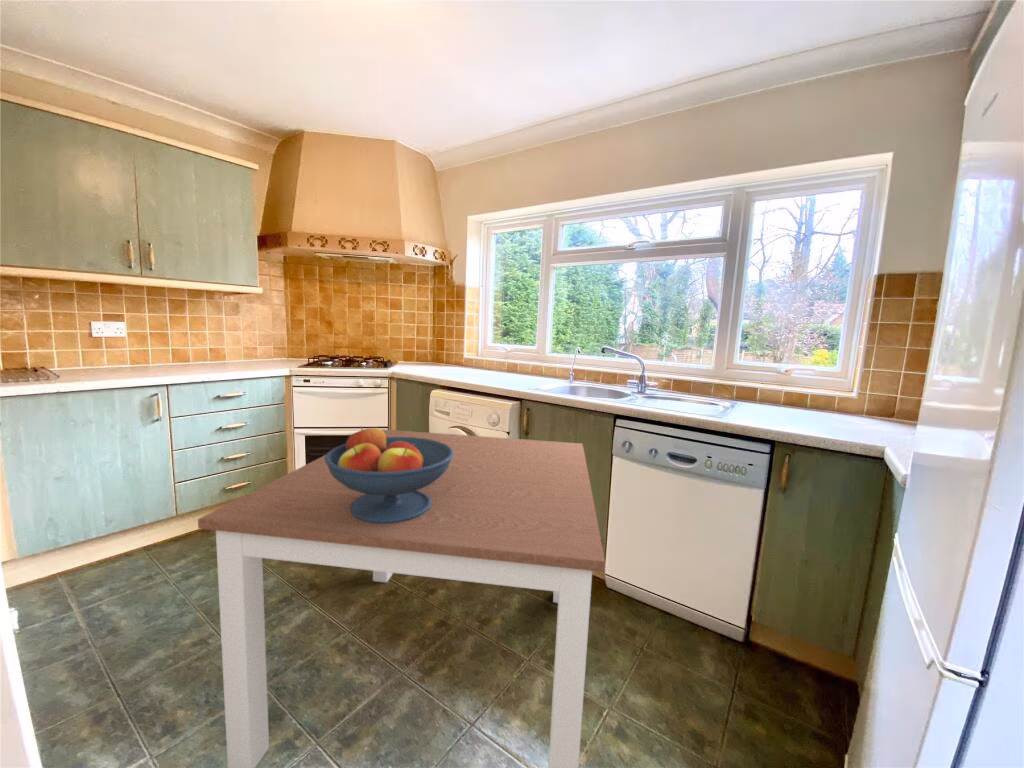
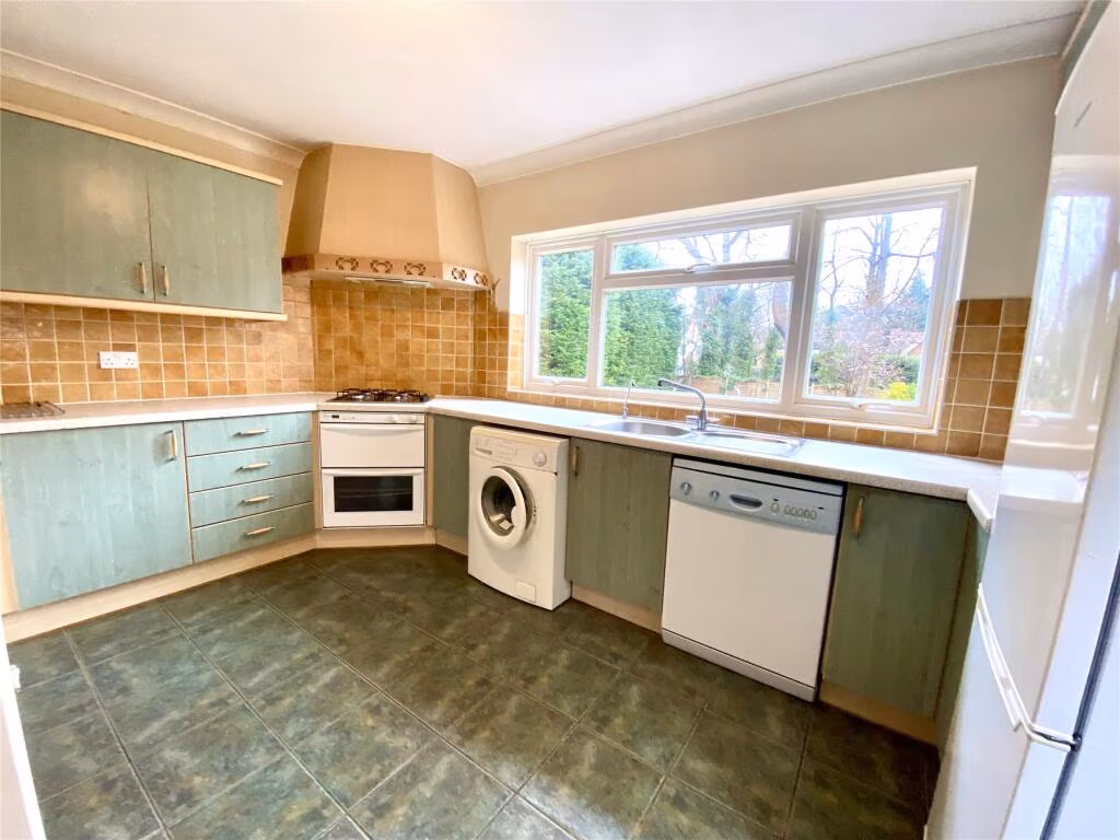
- dining table (445, 567)
- fruit bowl (391, 468)
